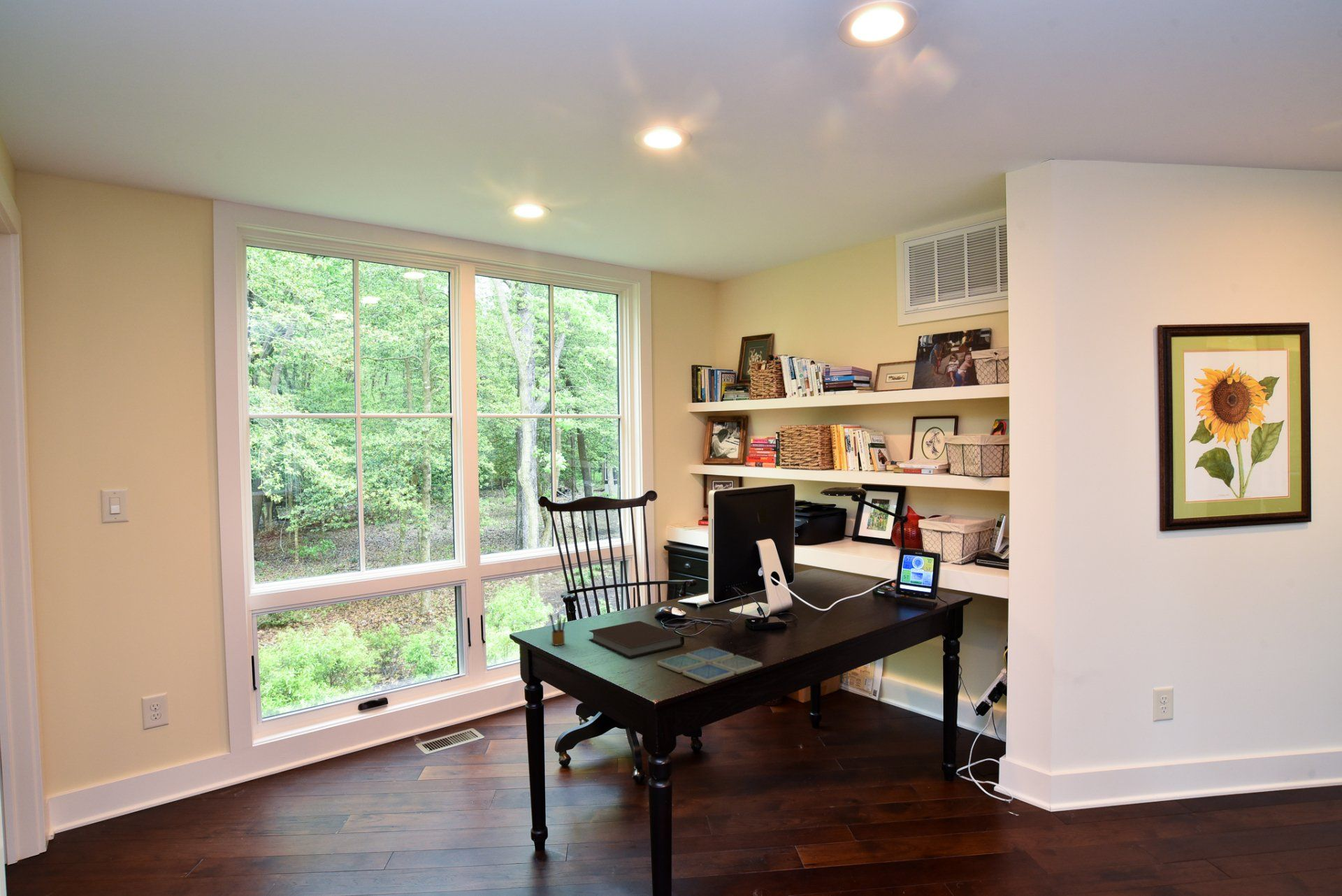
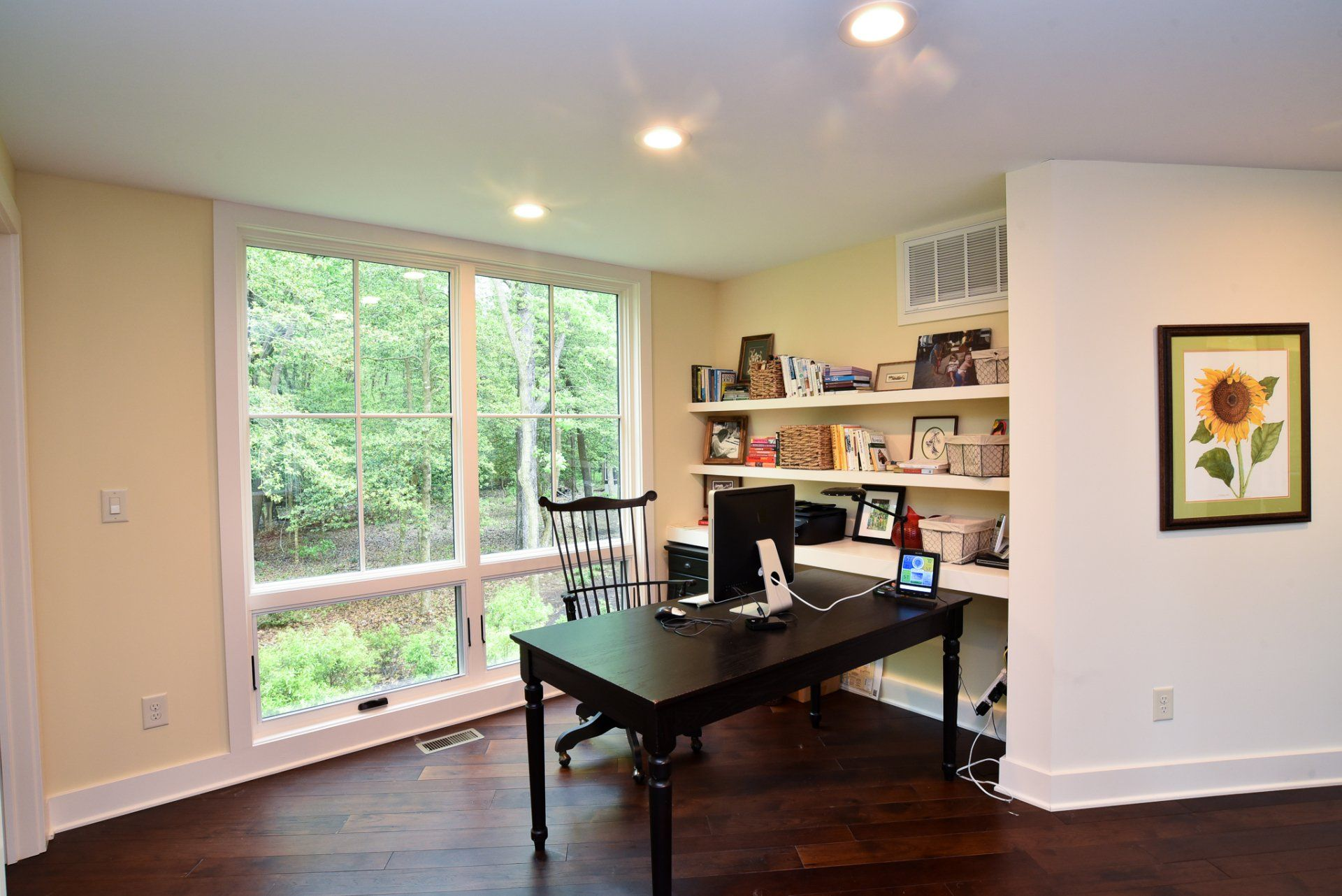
- drink coaster (709, 663)
- pencil box (558, 628)
- notebook (635, 637)
